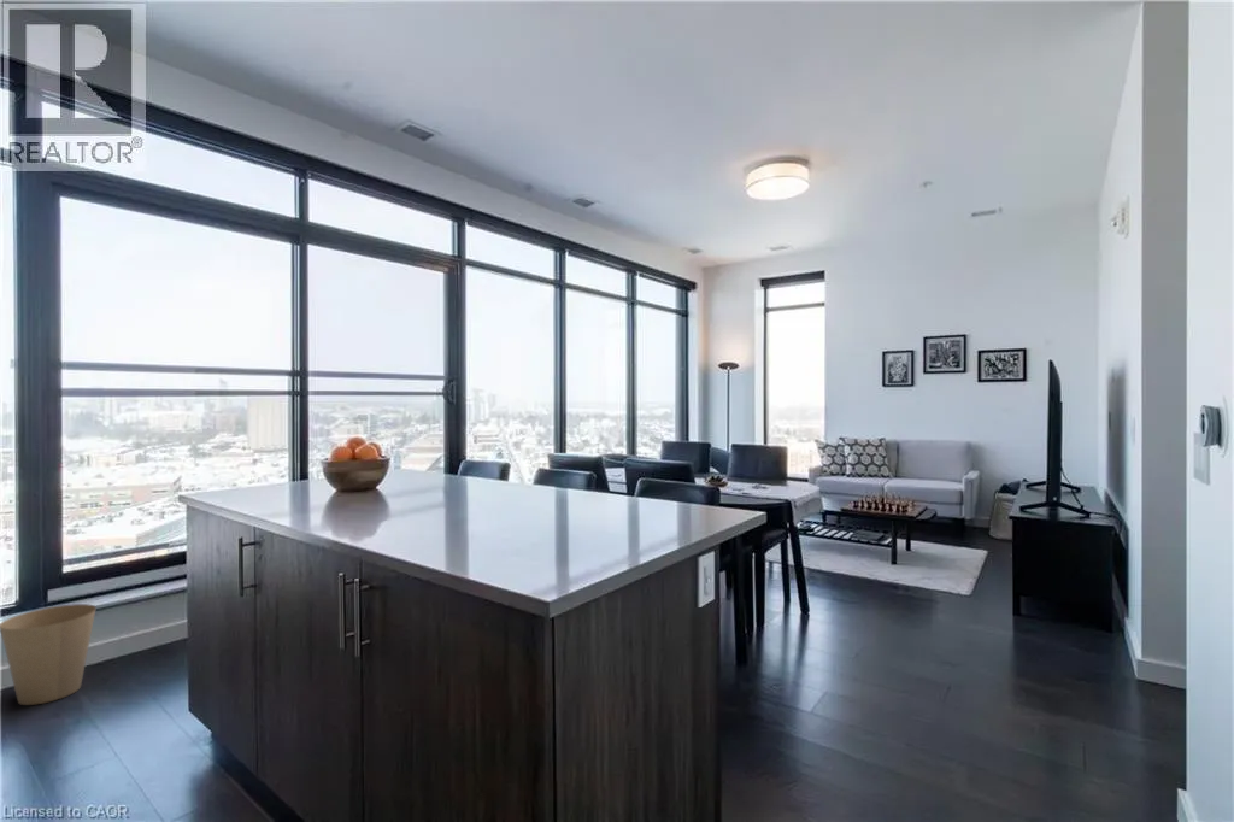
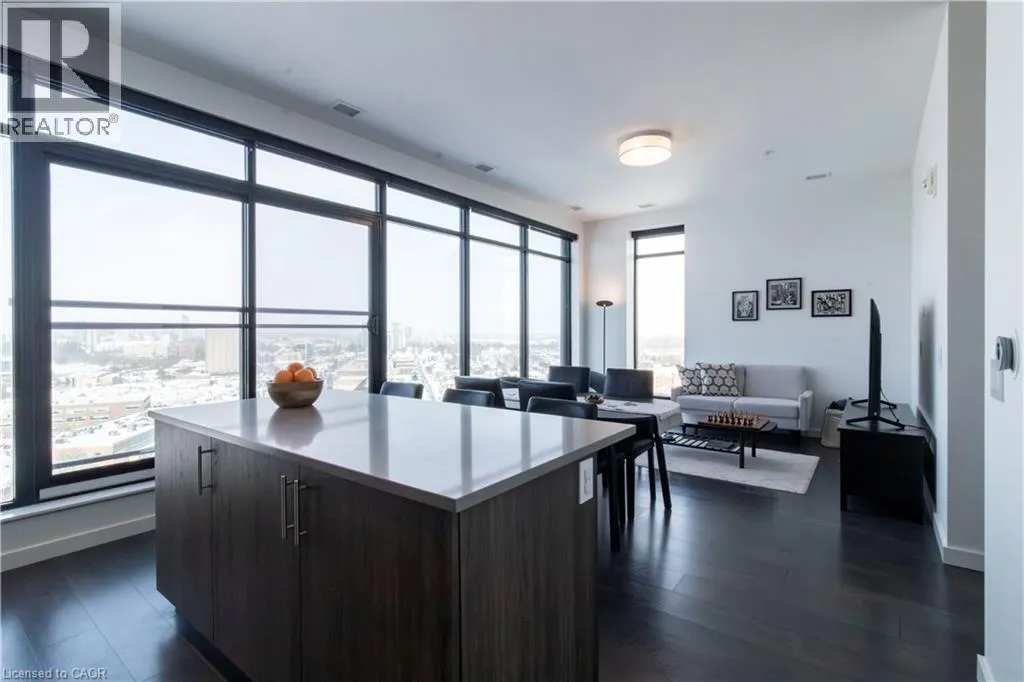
- trash can (49, 654)
